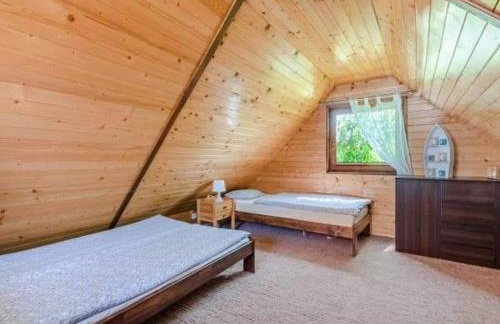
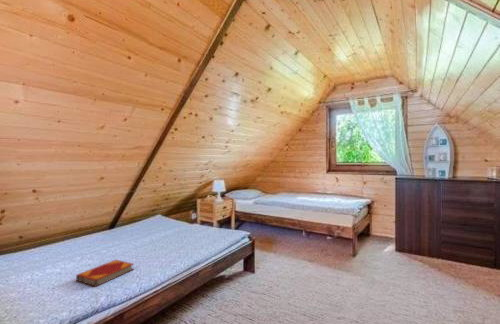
+ hardback book (106, 271)
